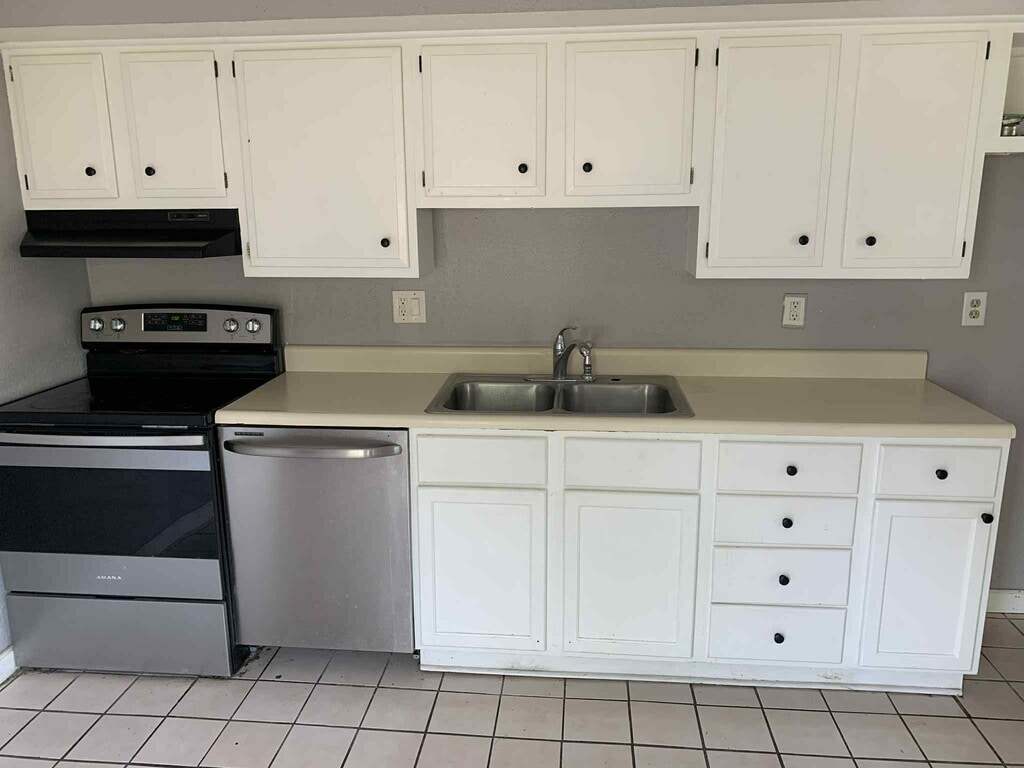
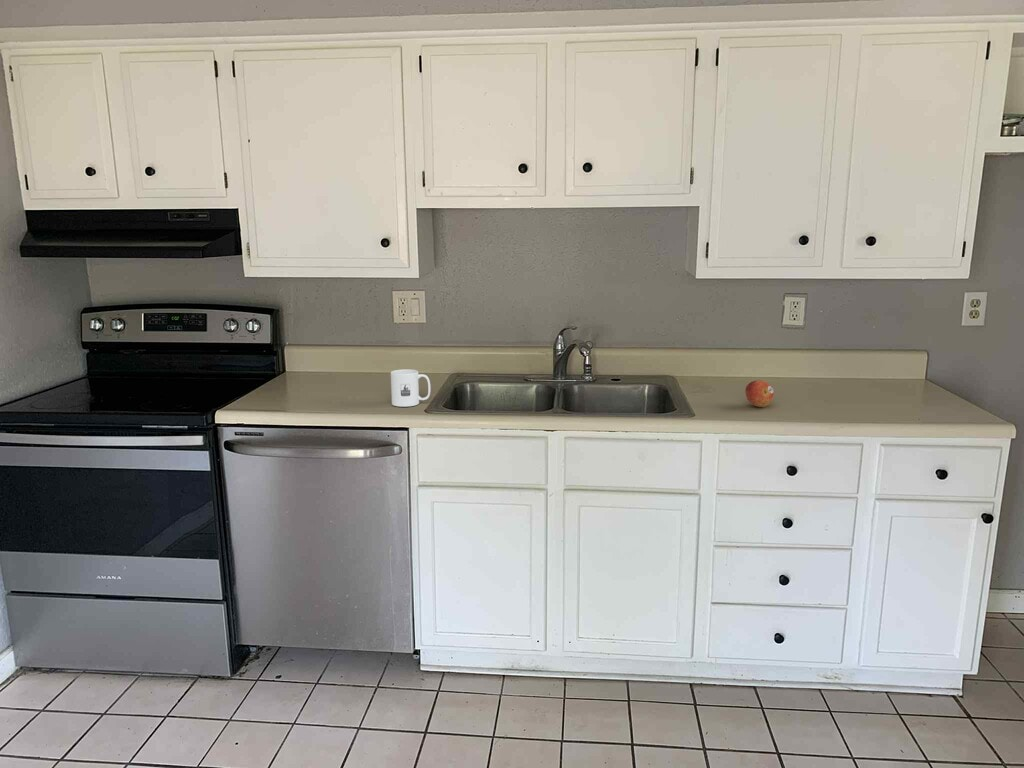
+ fruit (760, 393)
+ mug (410, 387)
